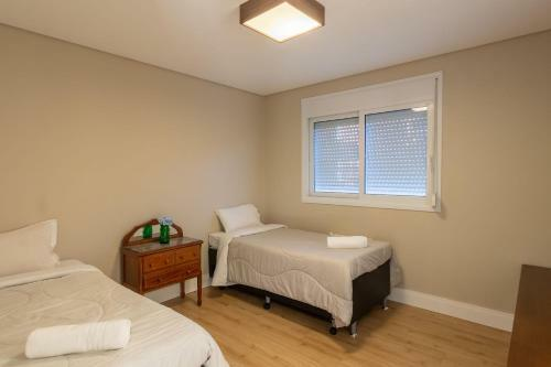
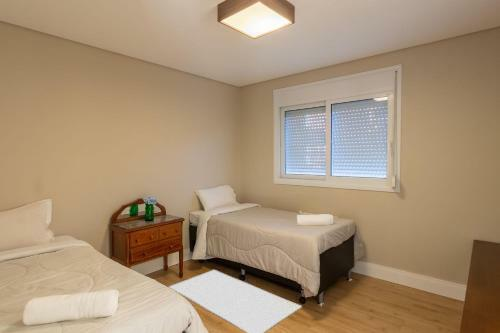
+ rug (230, 295)
